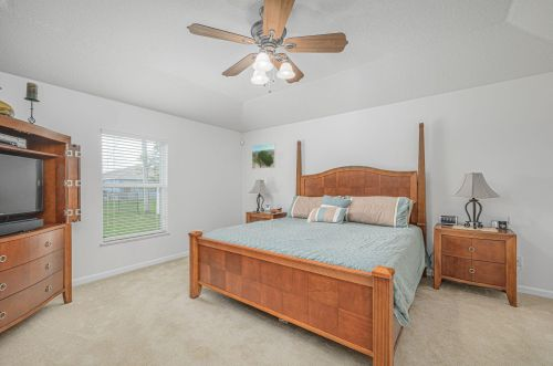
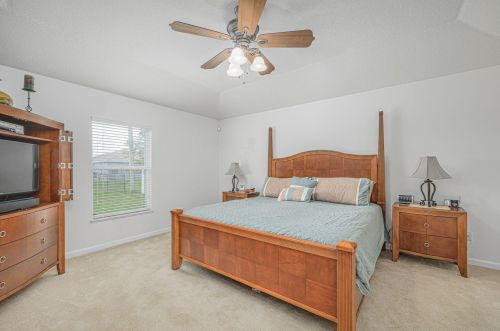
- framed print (263, 156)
